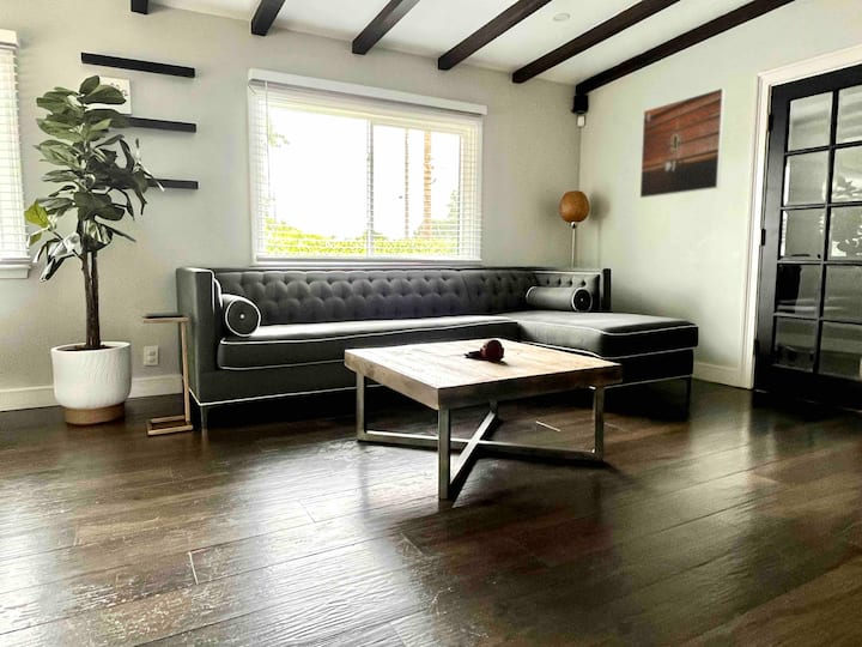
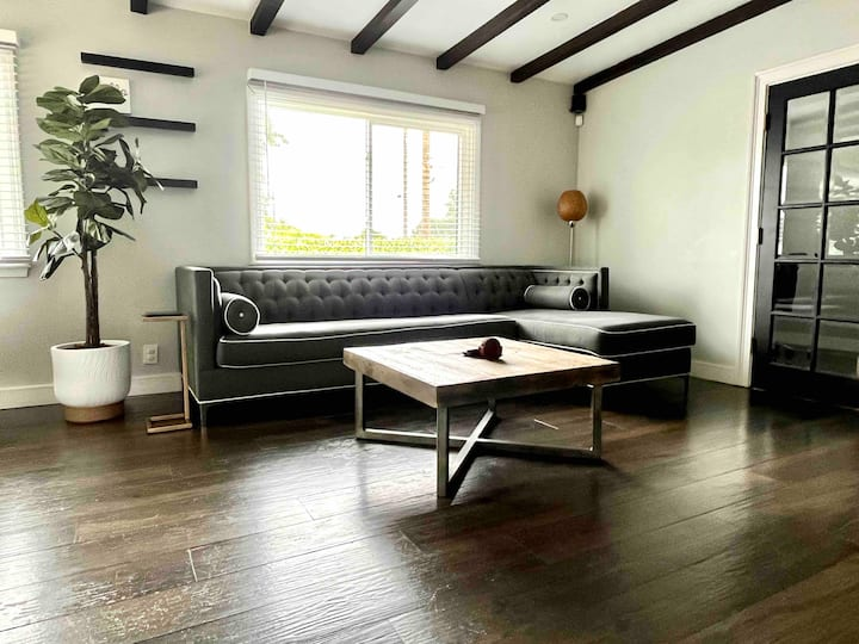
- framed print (679, 146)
